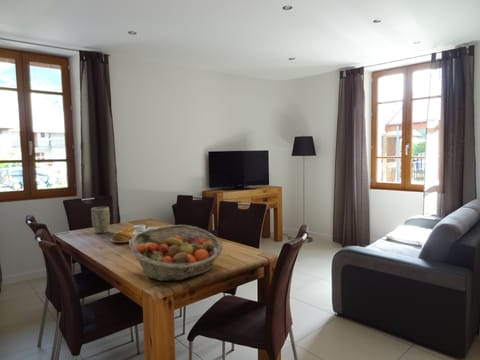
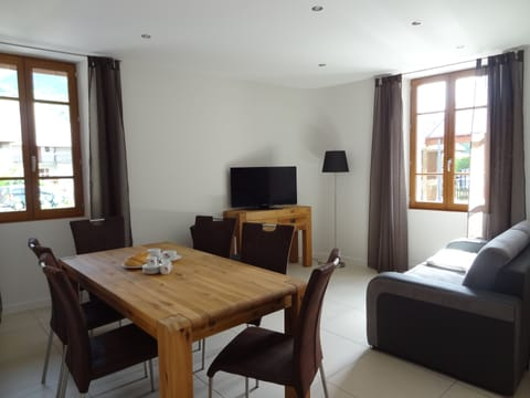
- fruit basket (177, 250)
- plant pot (100, 220)
